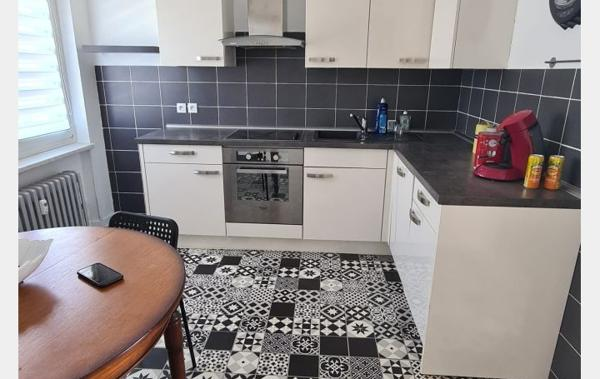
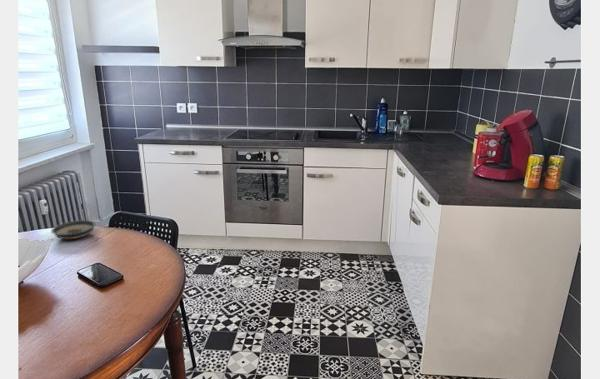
+ saucer (74, 231)
